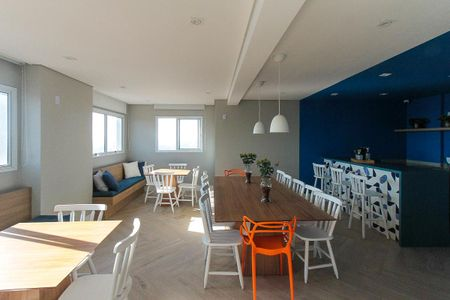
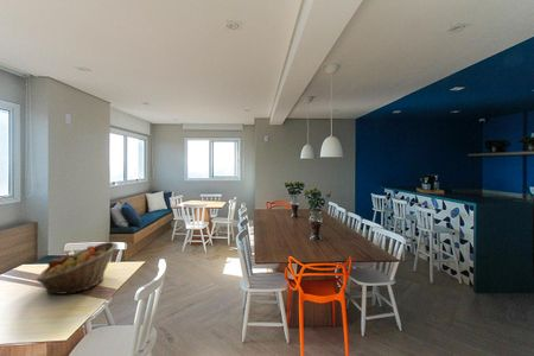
+ fruit basket (80, 265)
